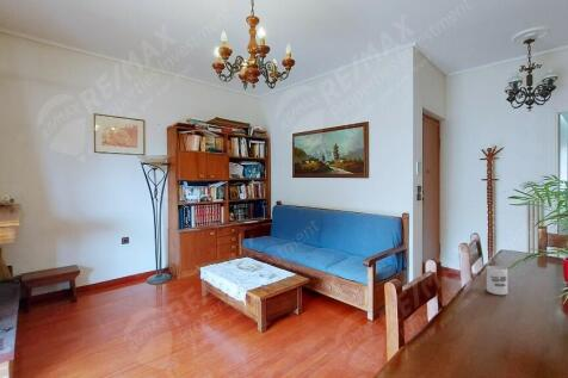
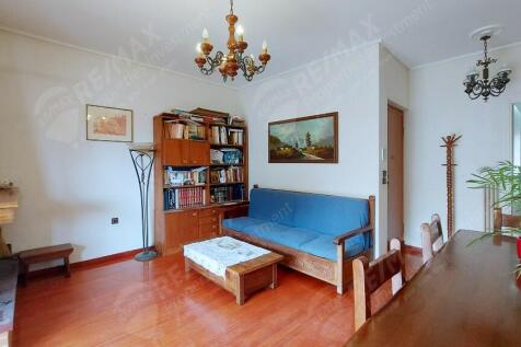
- cup (496, 279)
